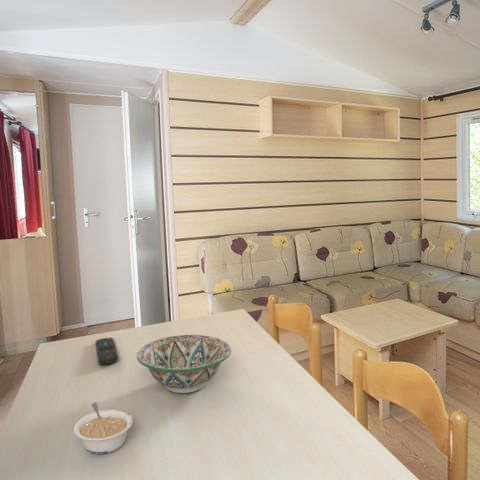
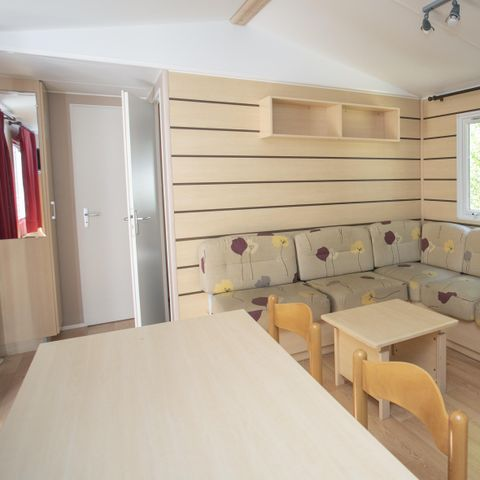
- decorative bowl (185, 366)
- remote control (106, 349)
- legume (102, 430)
